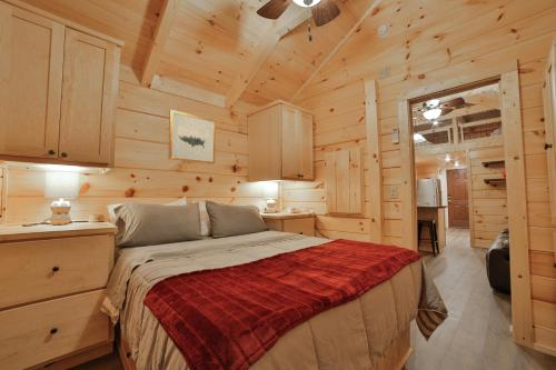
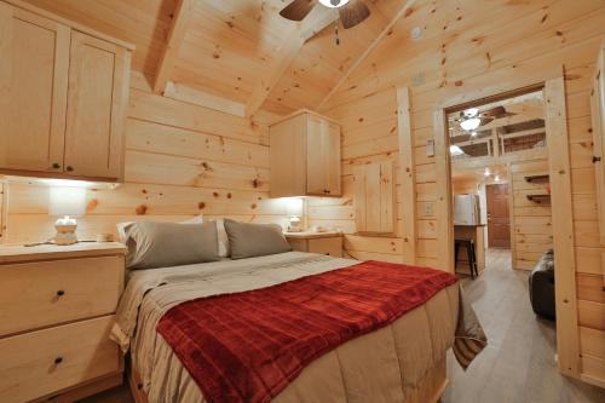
- wall art (192, 138)
